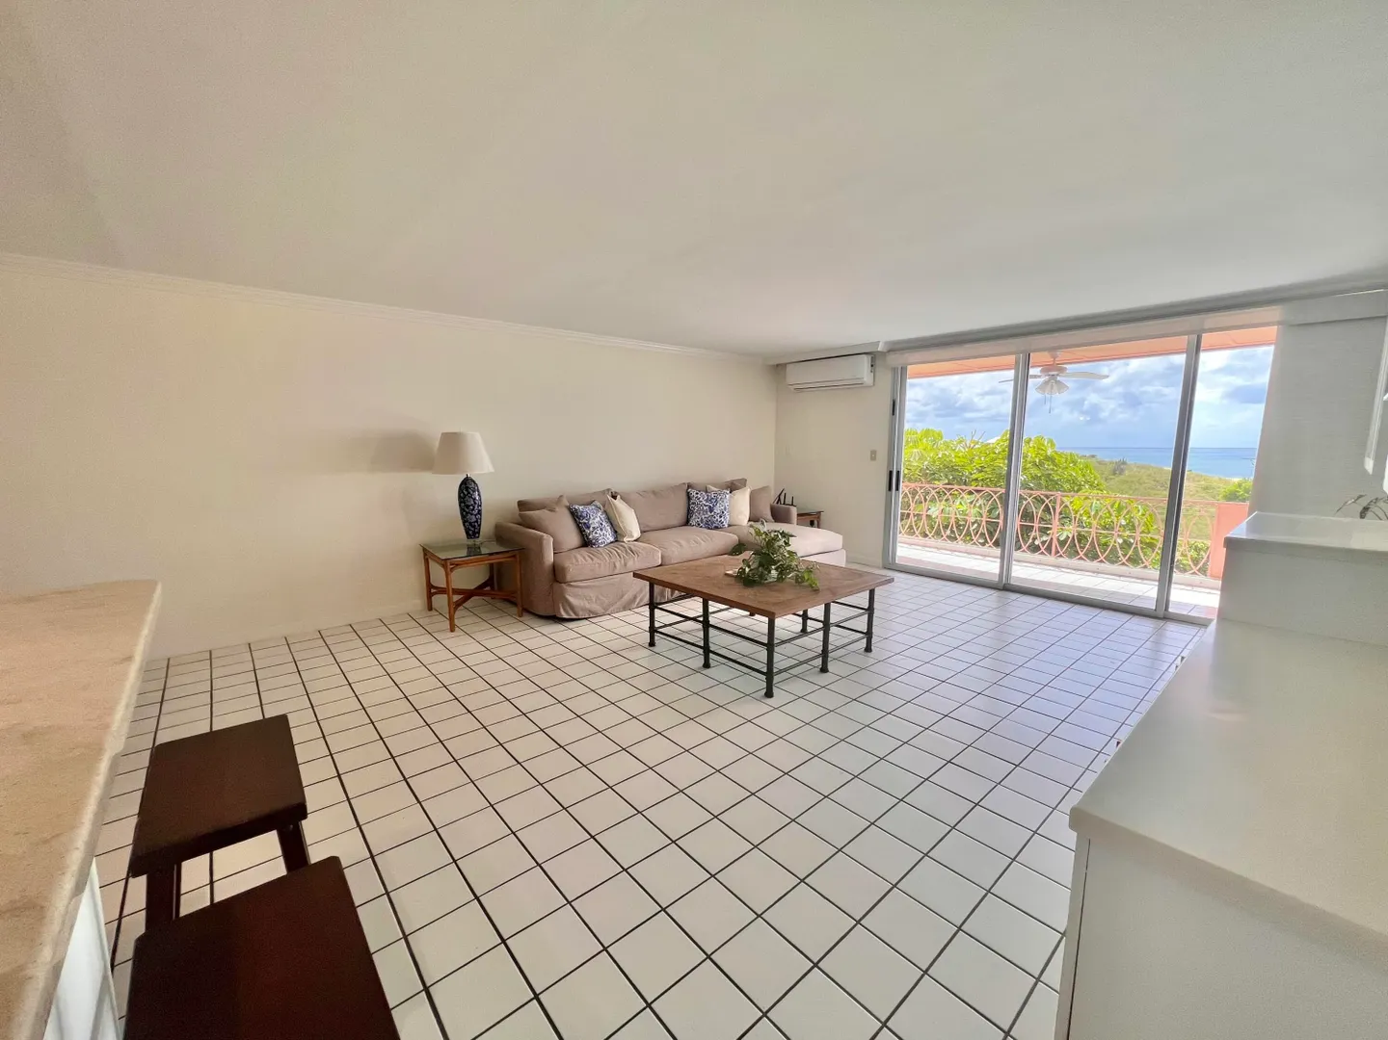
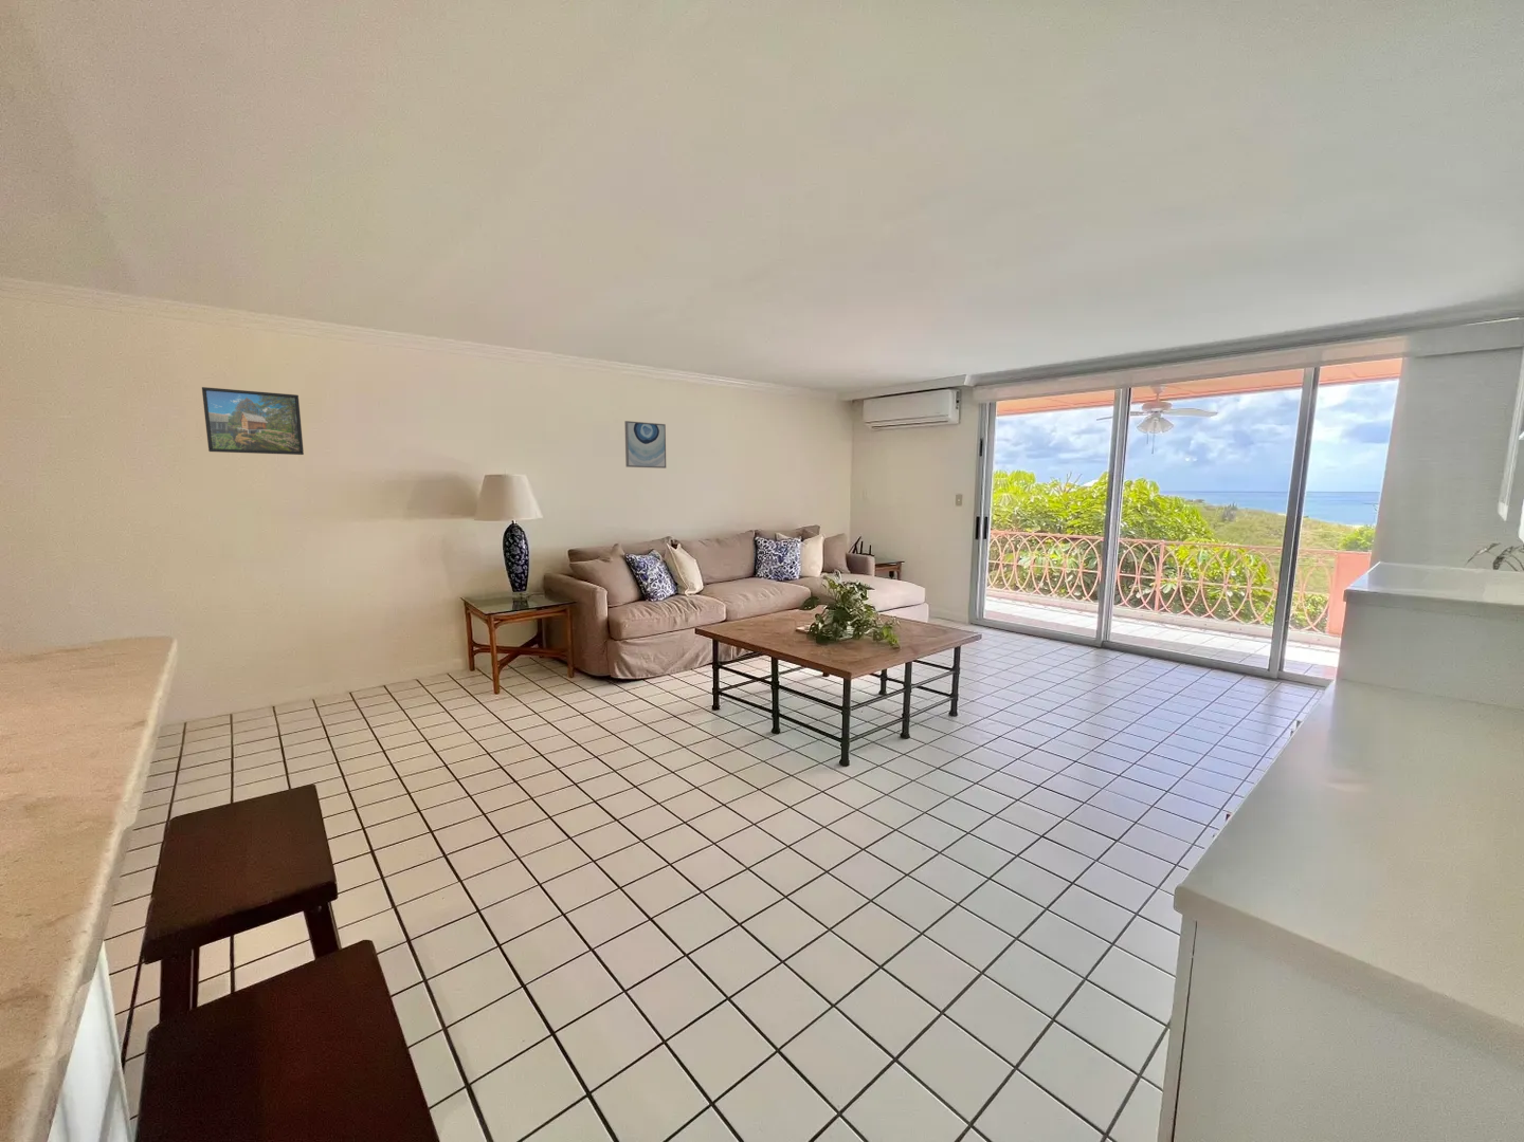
+ wall art (646, 445)
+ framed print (254, 422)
